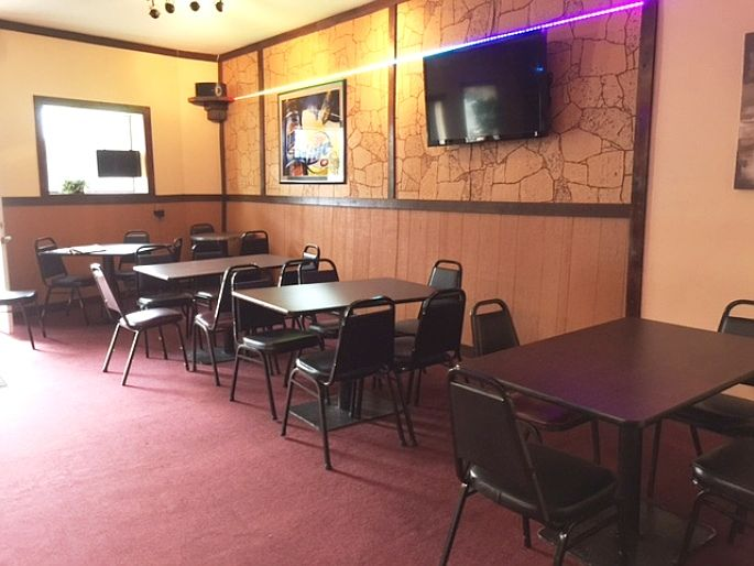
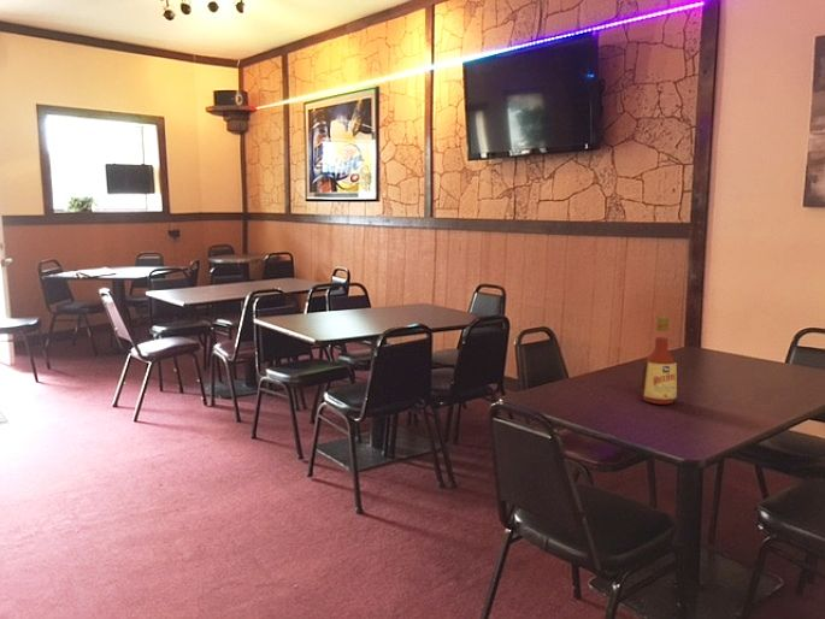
+ bottle (660, 359)
